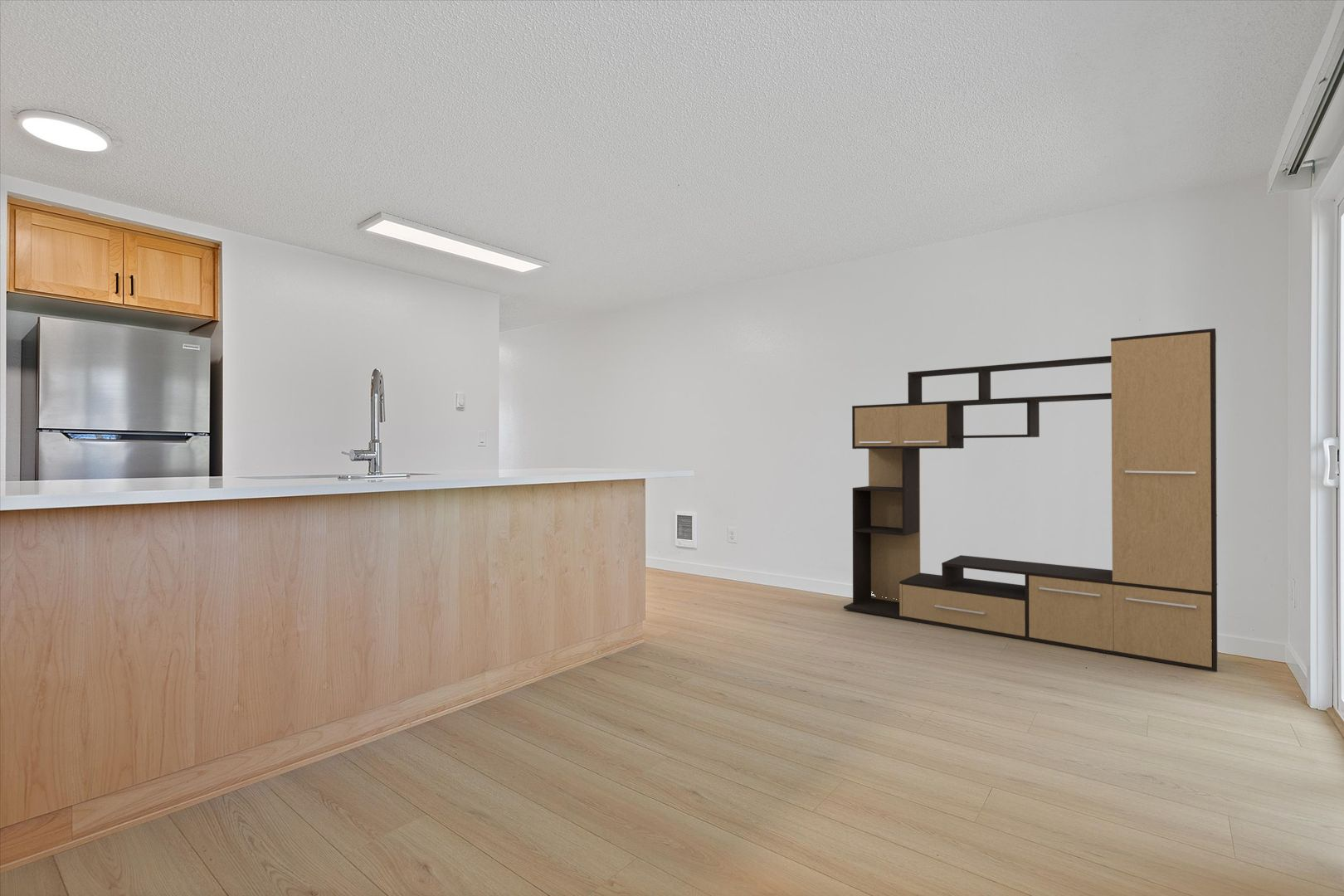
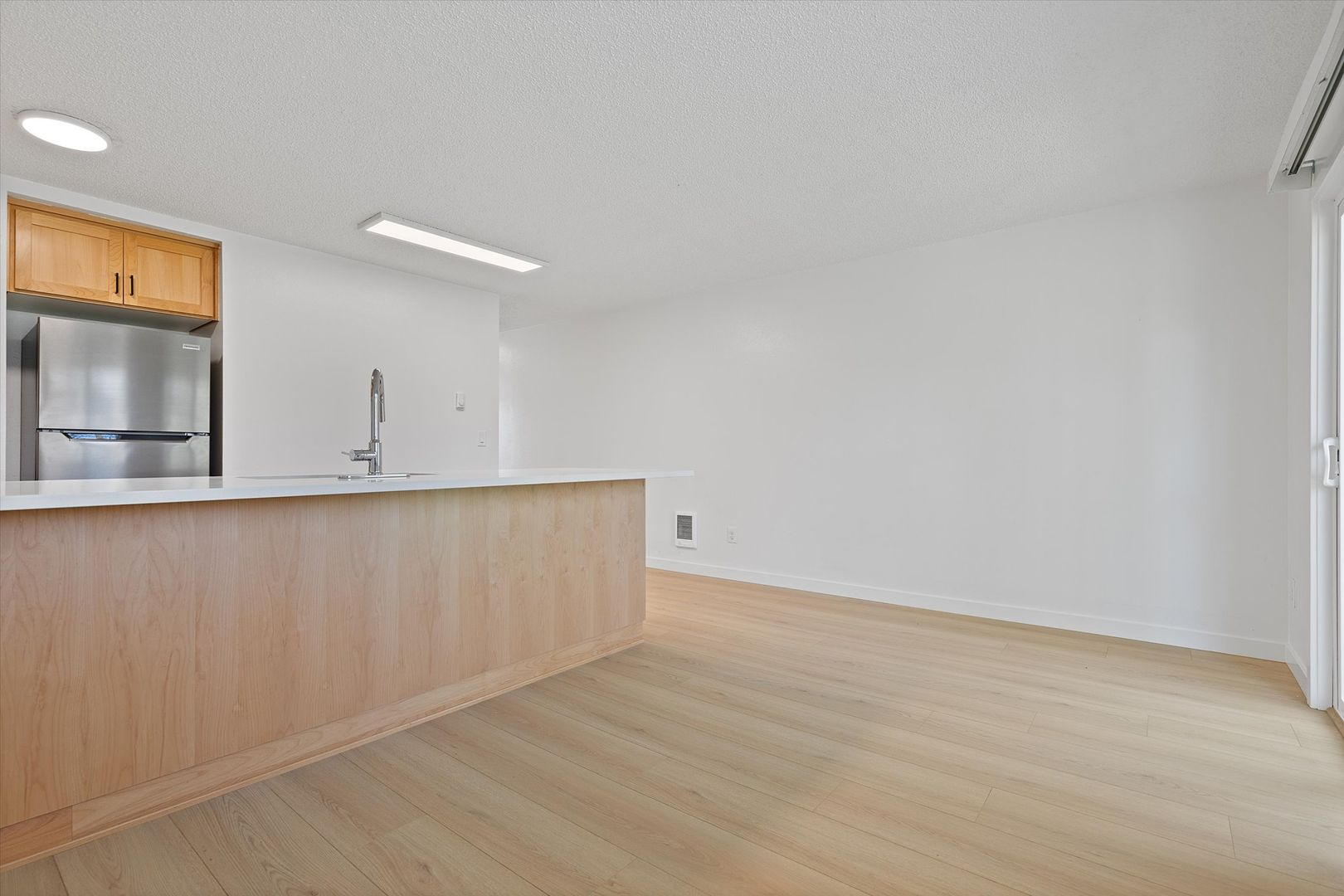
- media console (1004, 437)
